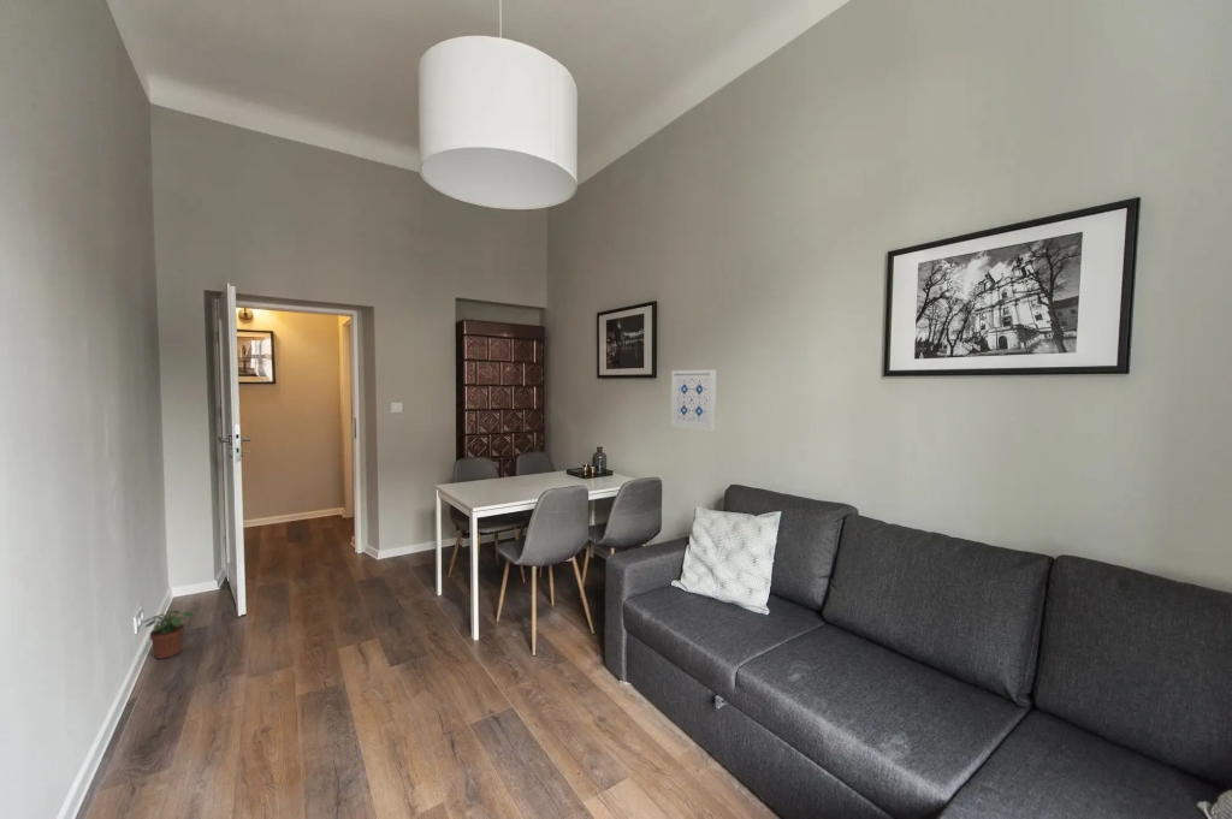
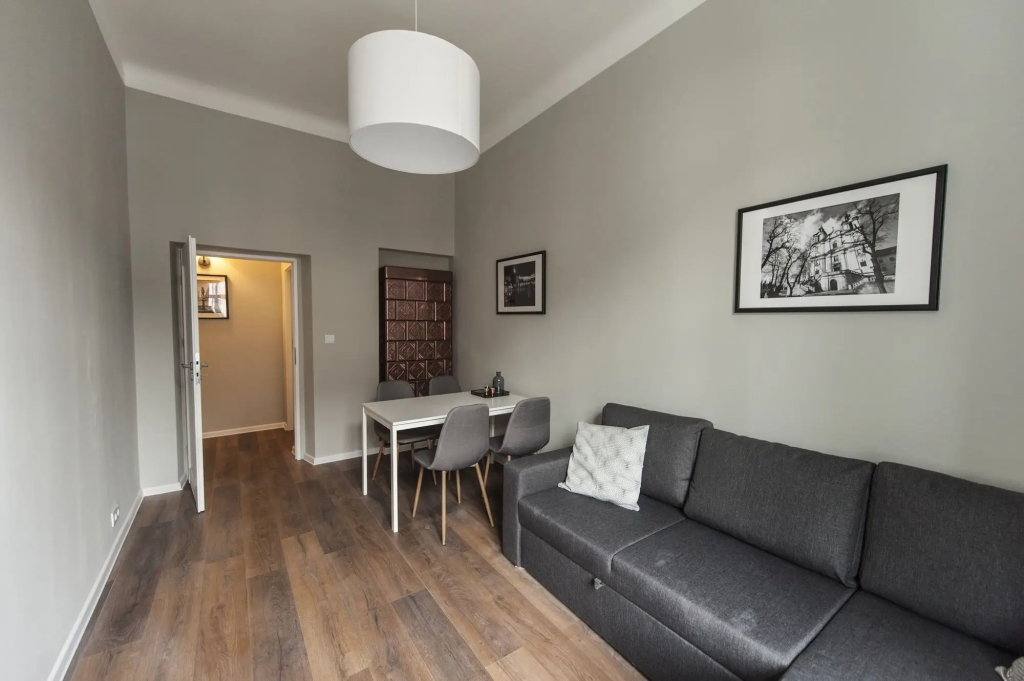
- wall art (692, 399)
- potted plant (170, 634)
